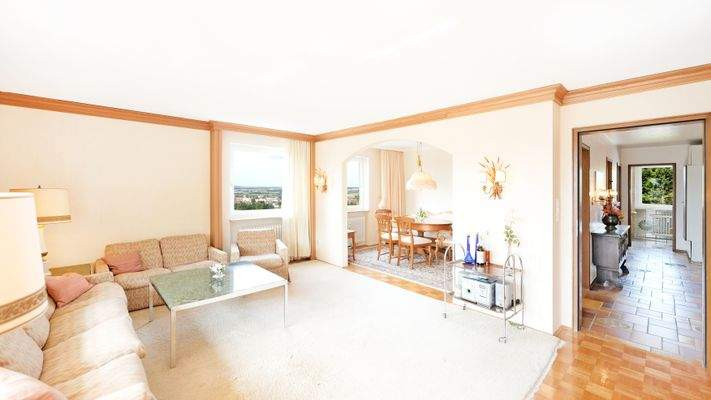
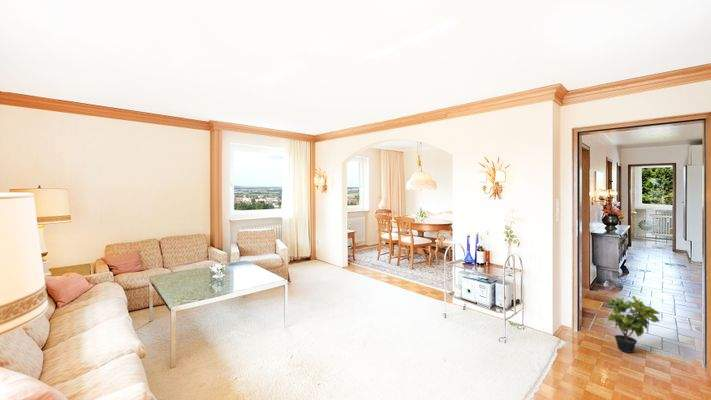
+ potted plant (630, 323)
